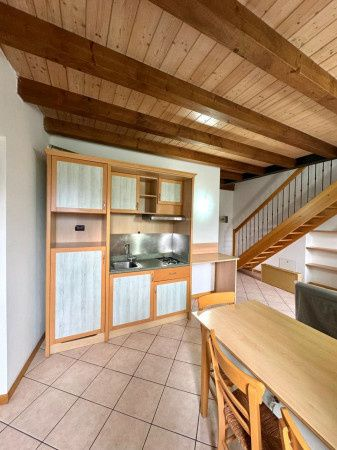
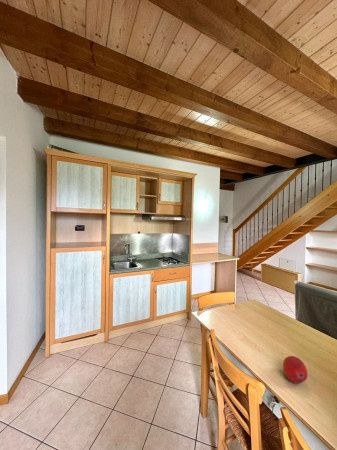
+ fruit (293, 368)
